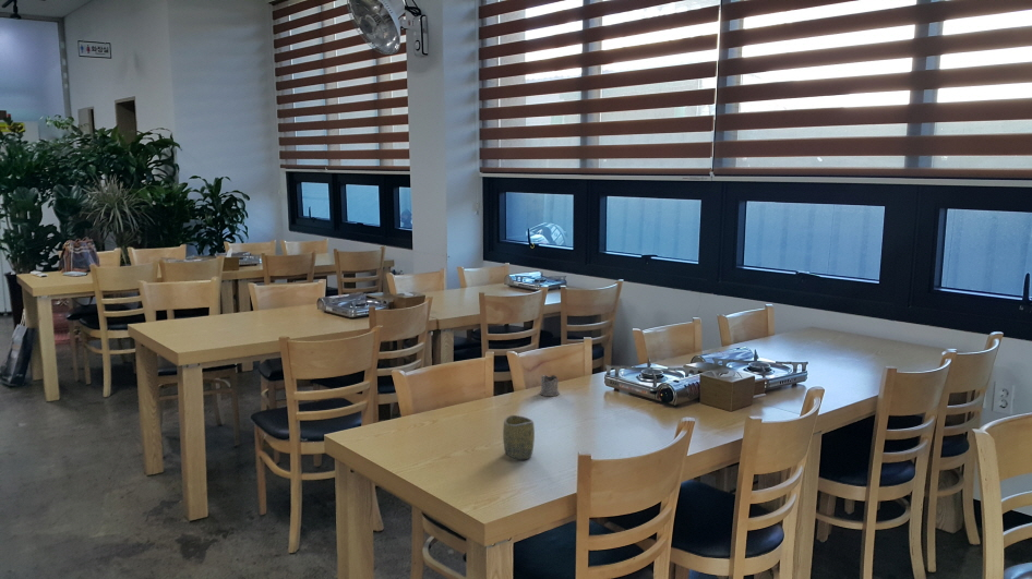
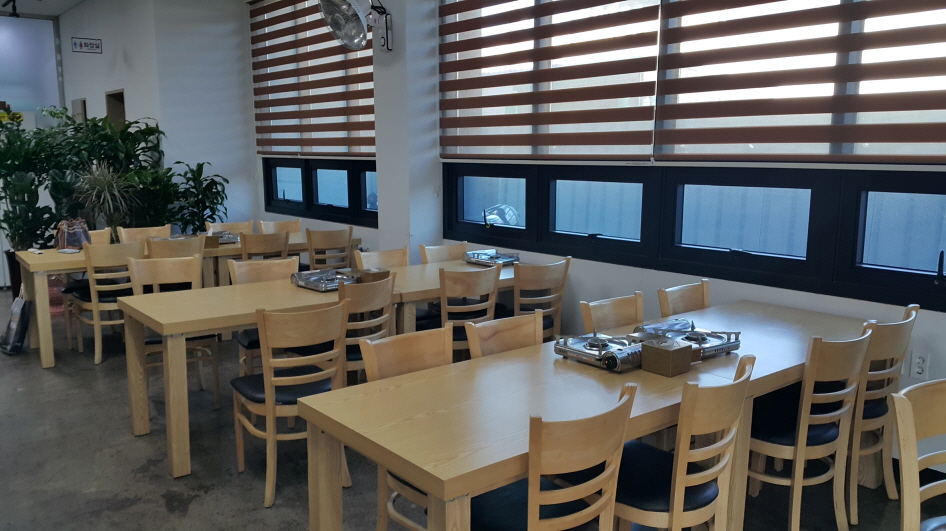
- cup (518, 437)
- tea glass holder (548, 381)
